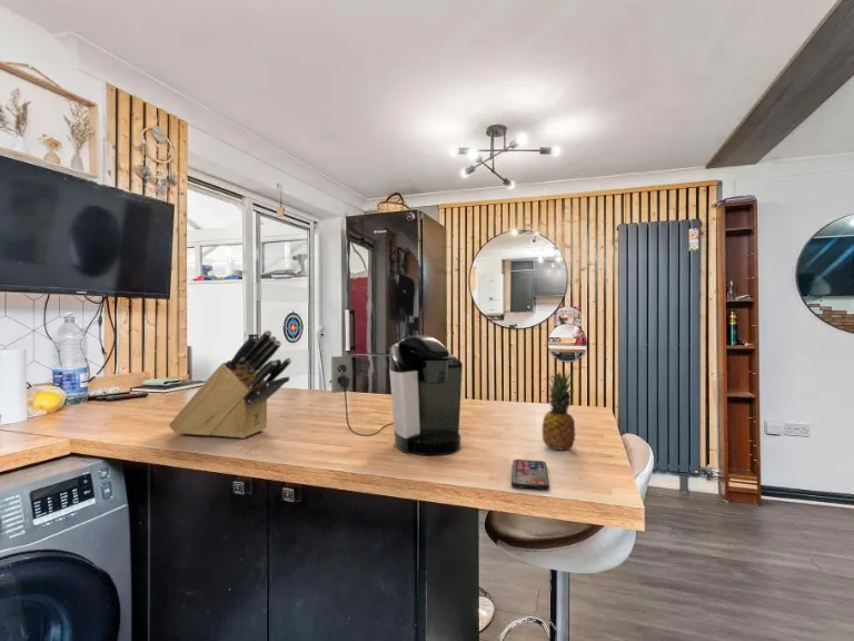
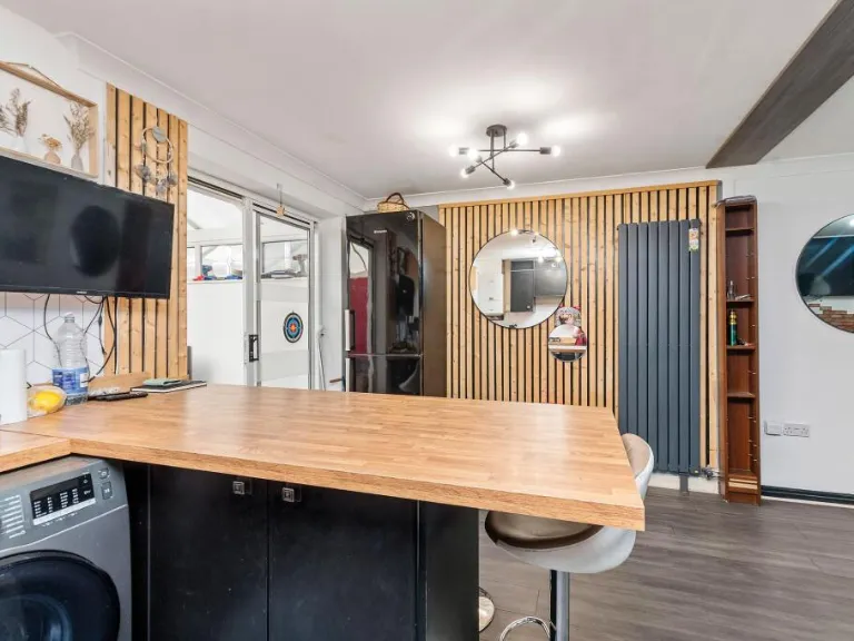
- knife block (231, 382)
- coffee maker (406, 391)
- fruit (558, 407)
- smartphone (529, 473)
